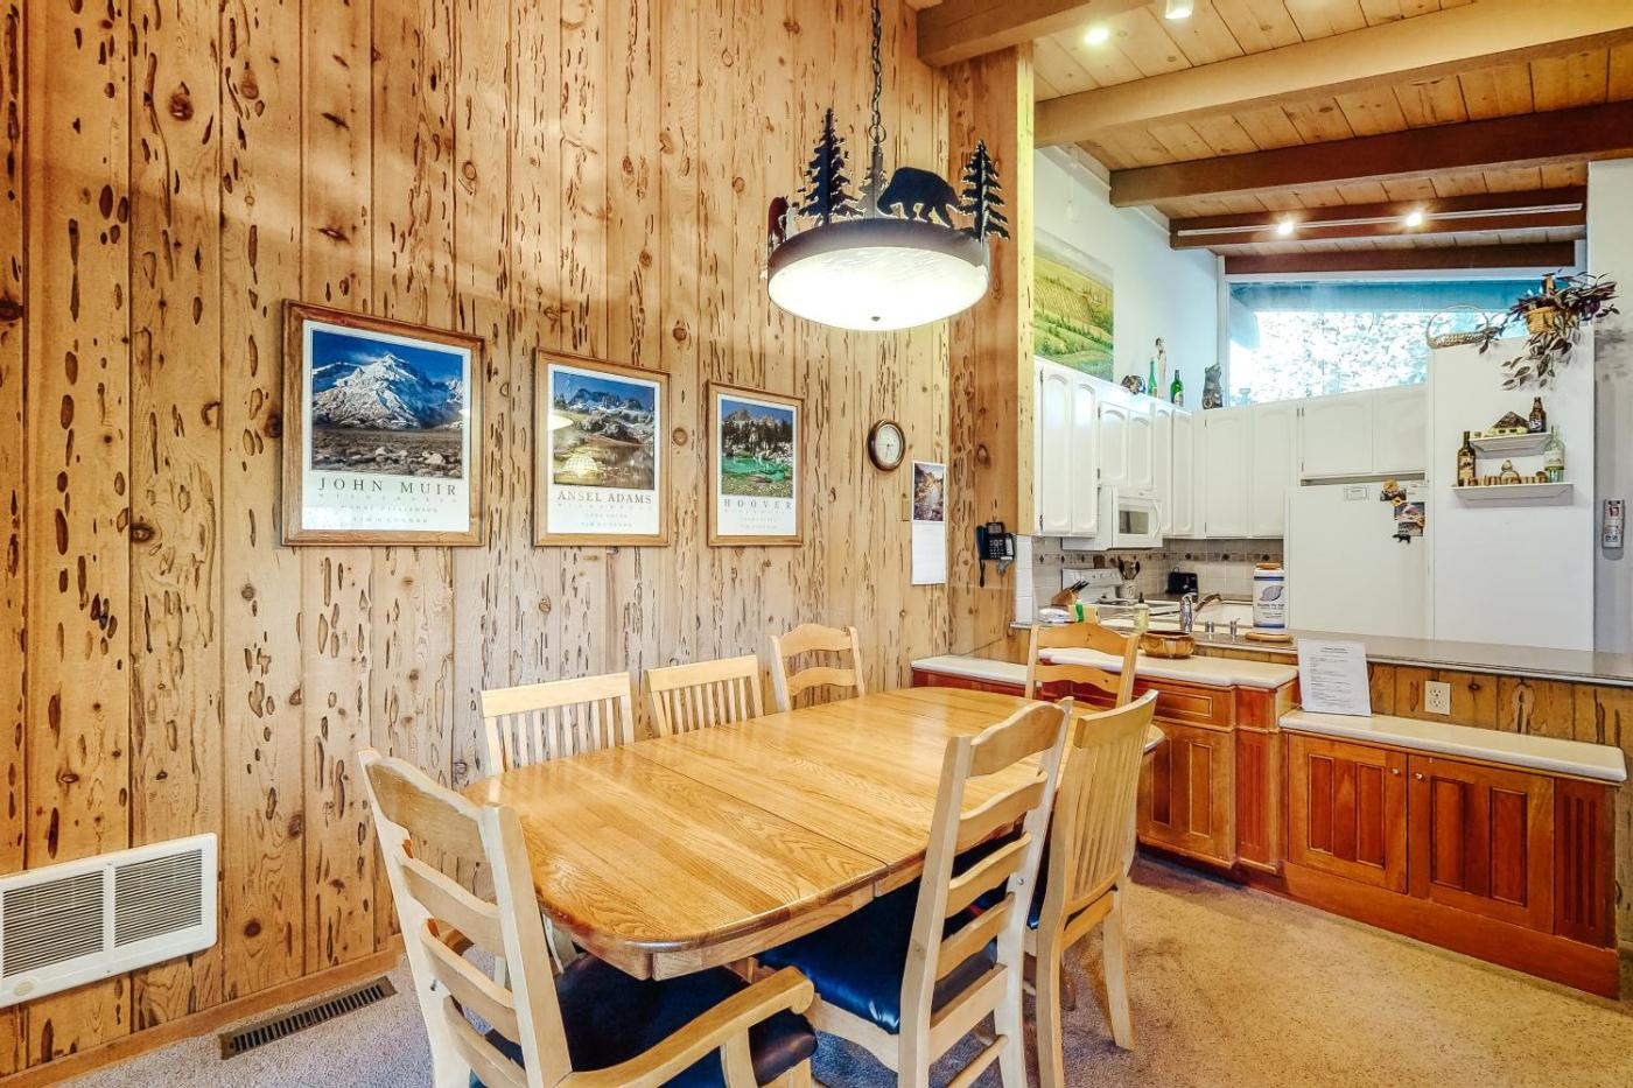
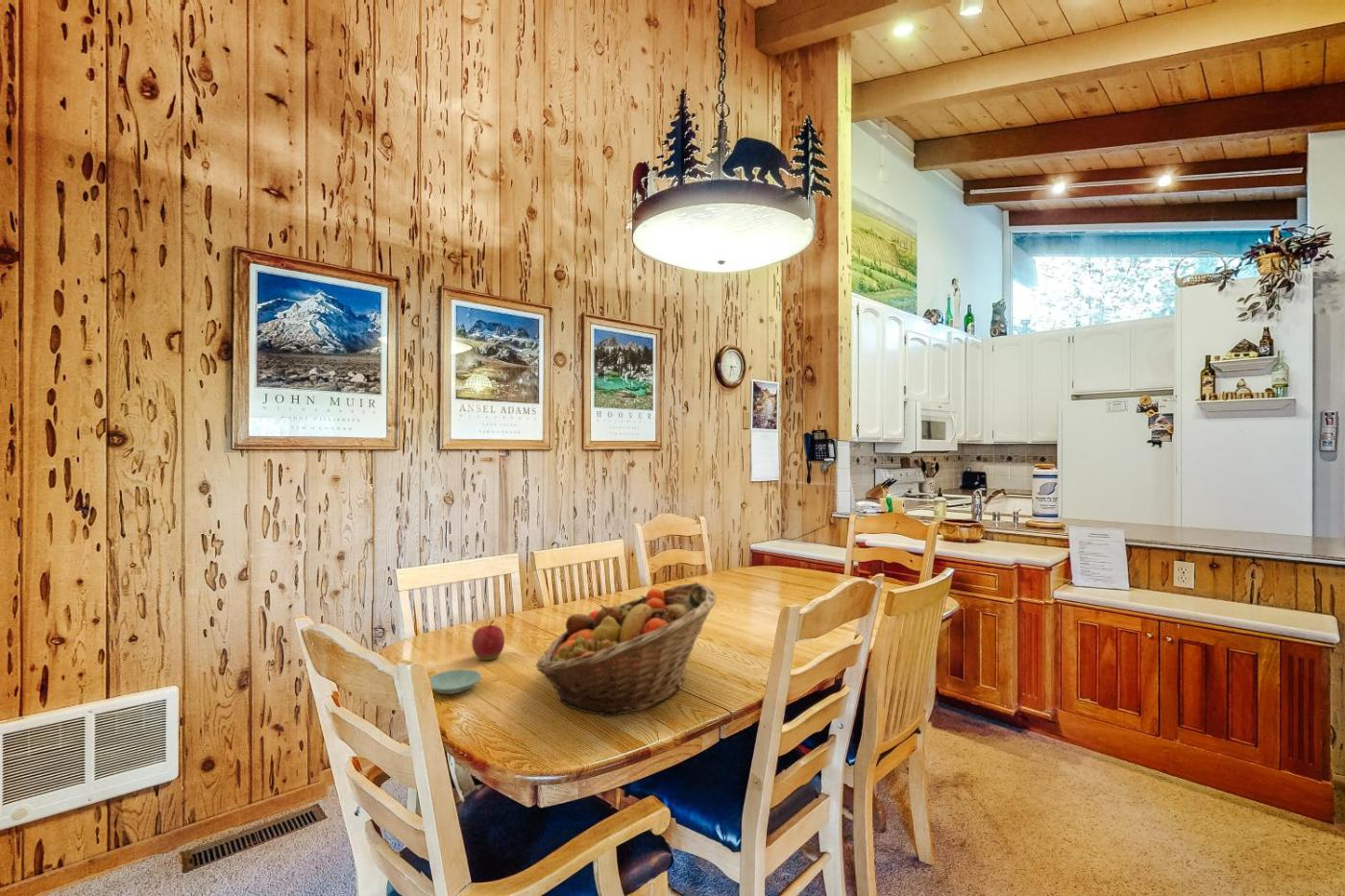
+ fruit basket (630, 639)
+ apple (488, 638)
+ saucer (453, 683)
